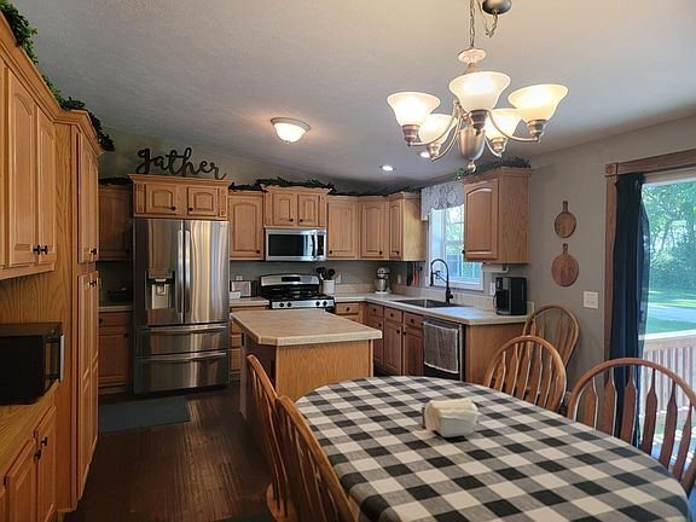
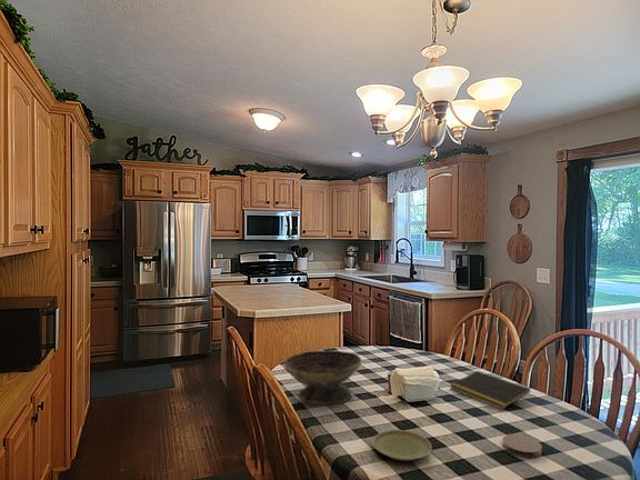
+ plate (401, 447)
+ coaster (521, 444)
+ decorative bowl (322, 377)
+ notepad (488, 388)
